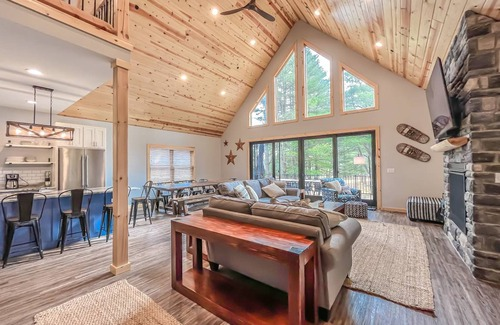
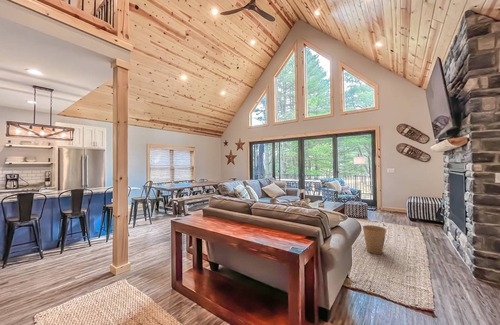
+ trash can (374, 239)
